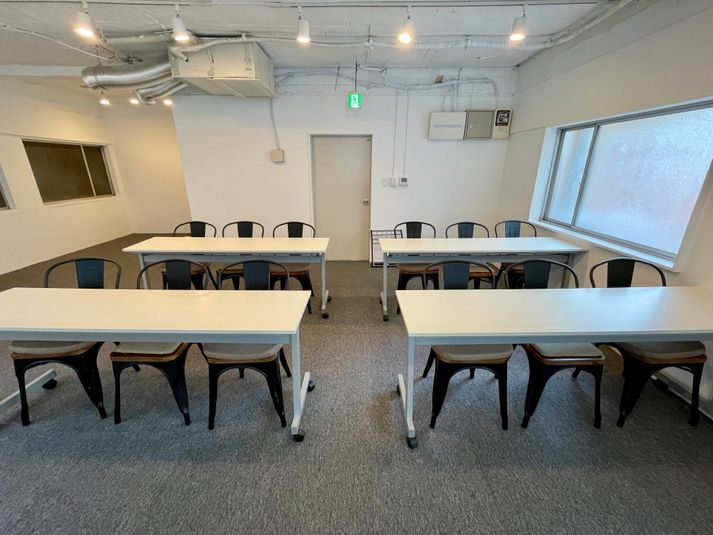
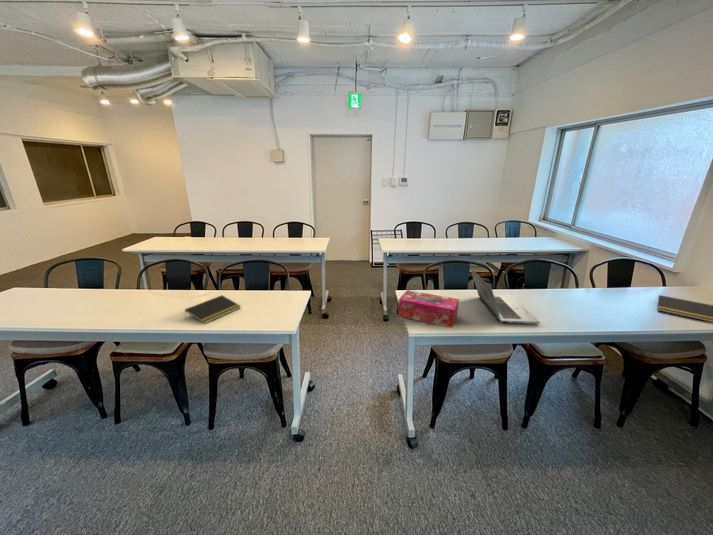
+ laptop (501, 295)
+ notepad (213, 308)
+ tissue box (428, 307)
+ notepad (687, 308)
